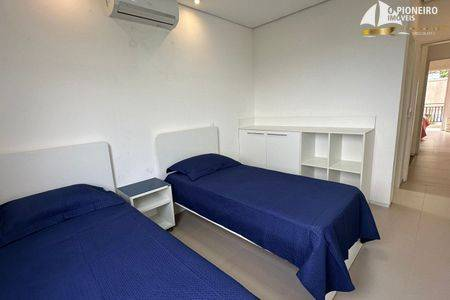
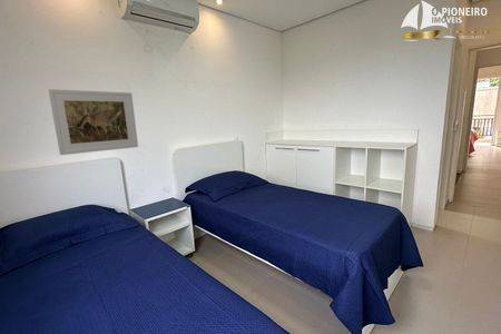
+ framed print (98, 121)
